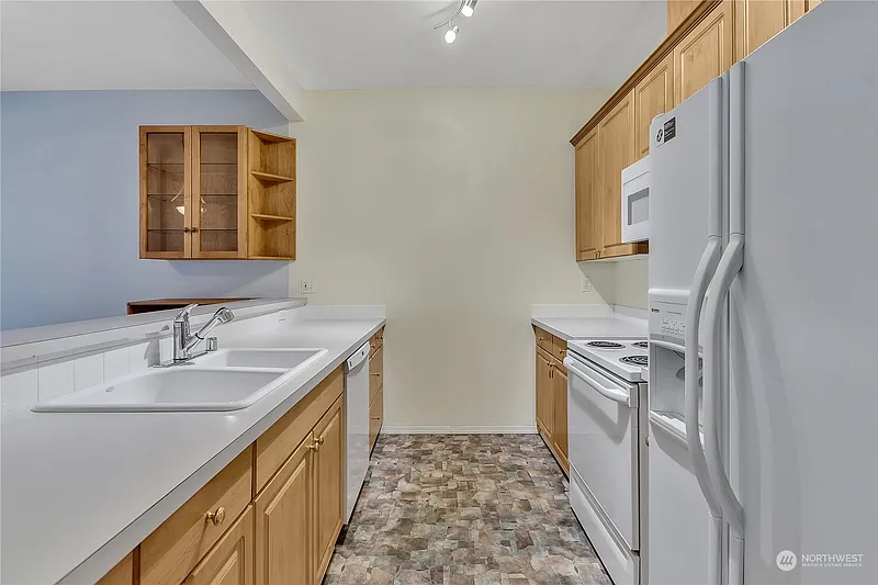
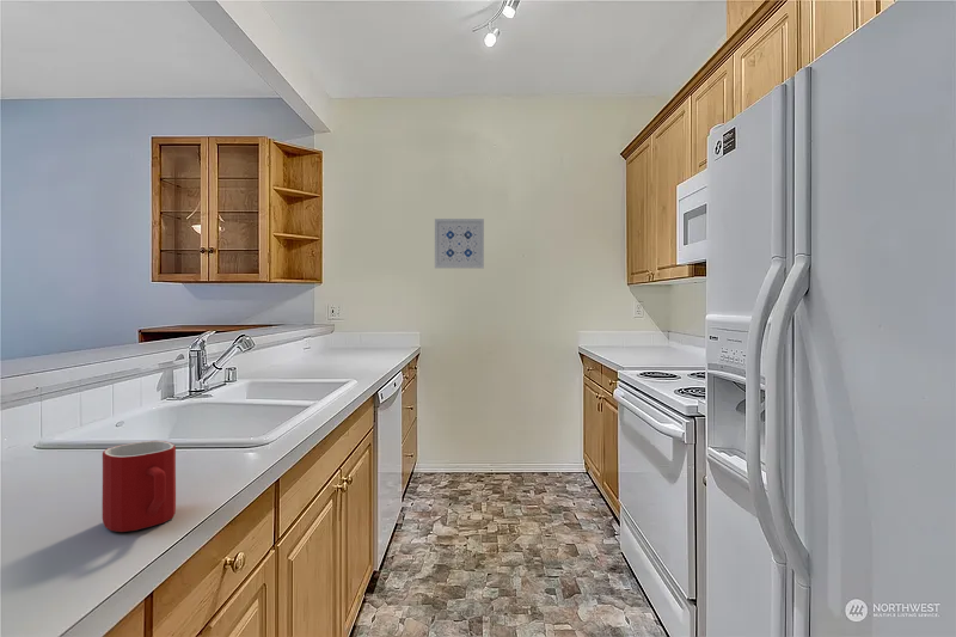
+ mug (143, 485)
+ wall art (459, 243)
